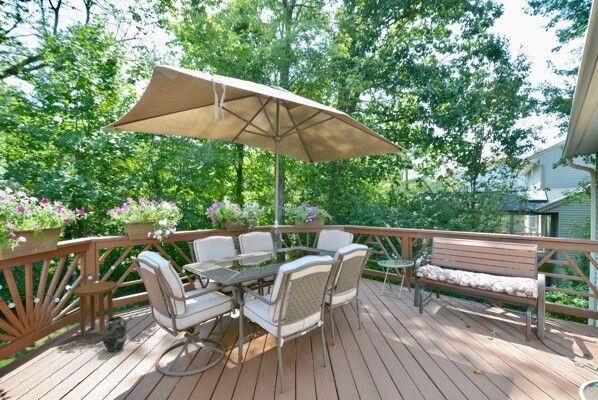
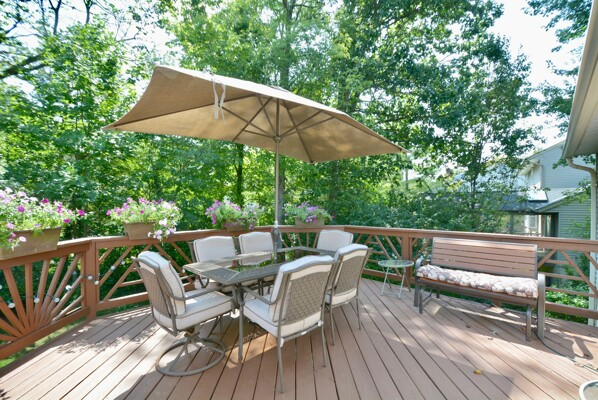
- ceramic jug (115, 333)
- side table (94, 309)
